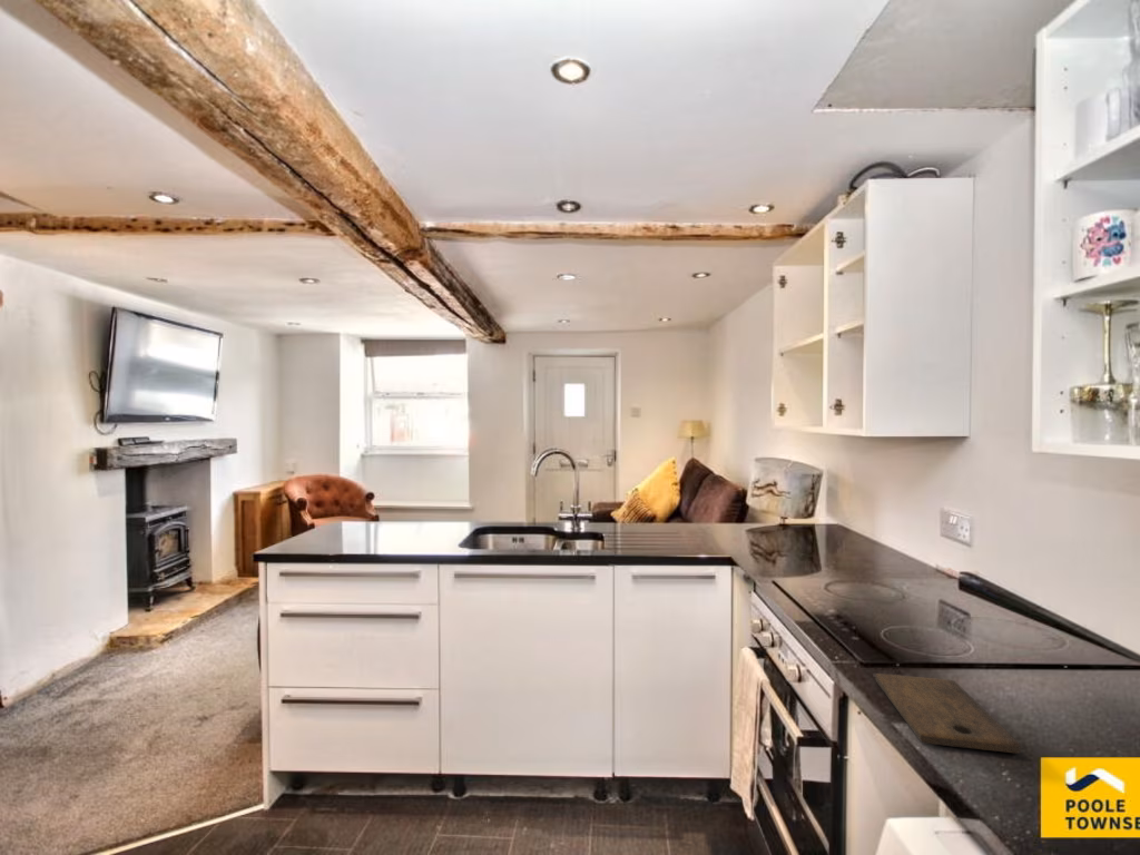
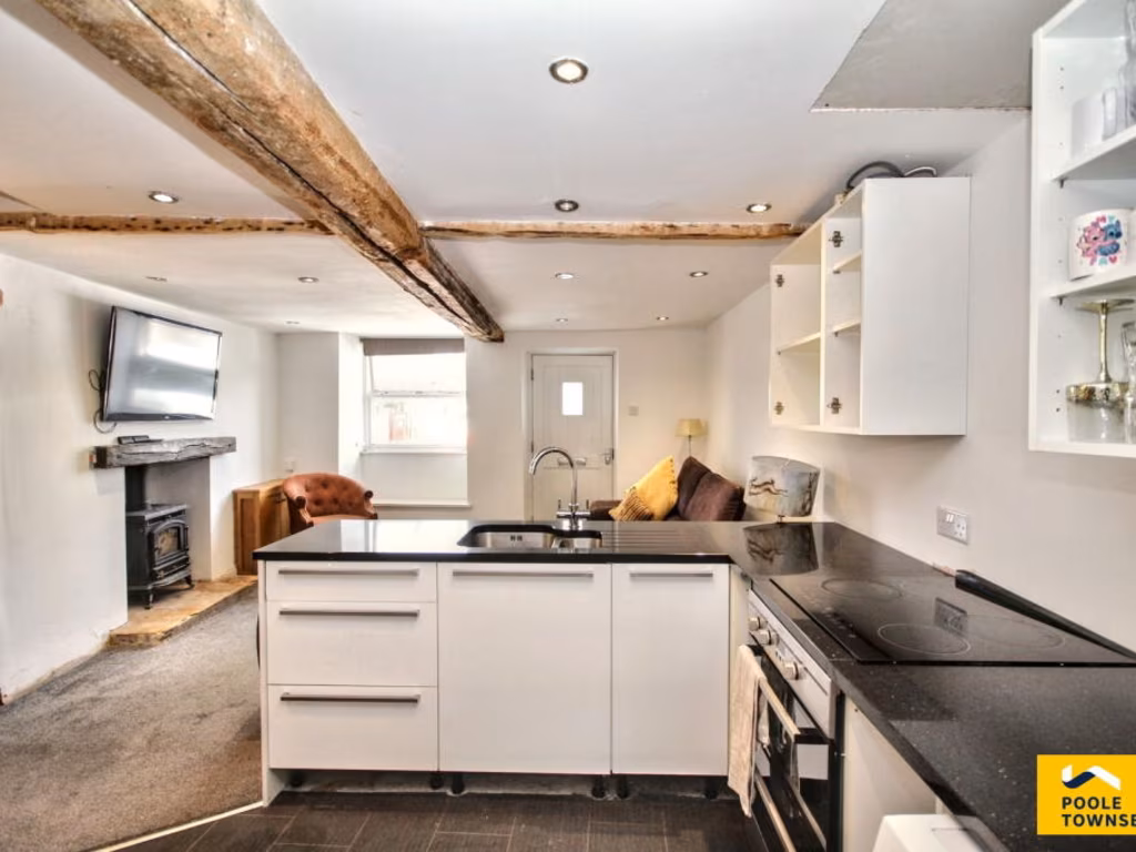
- cutting board (938, 708)
